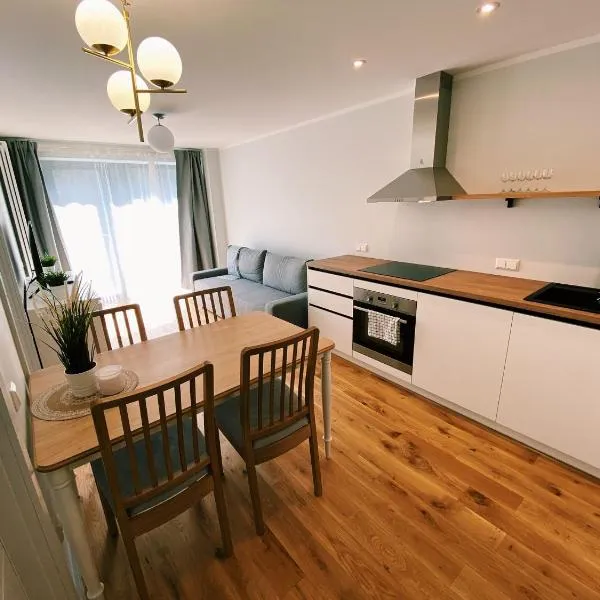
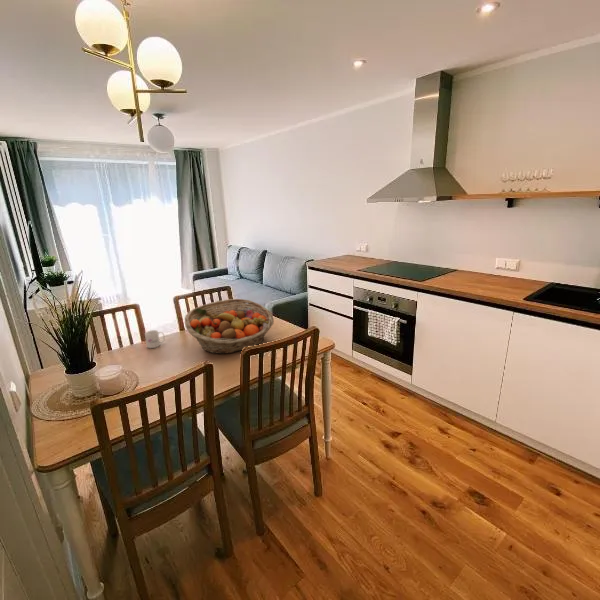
+ fruit basket (230, 324)
+ mug (155, 338)
